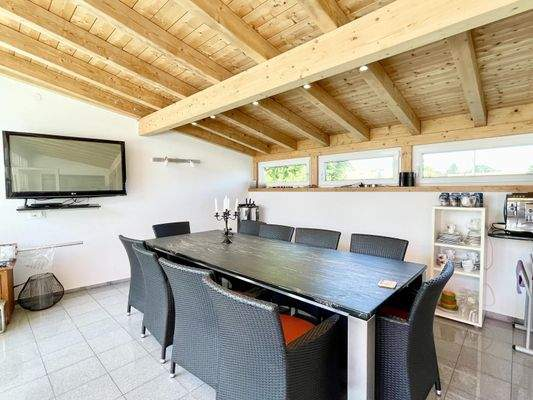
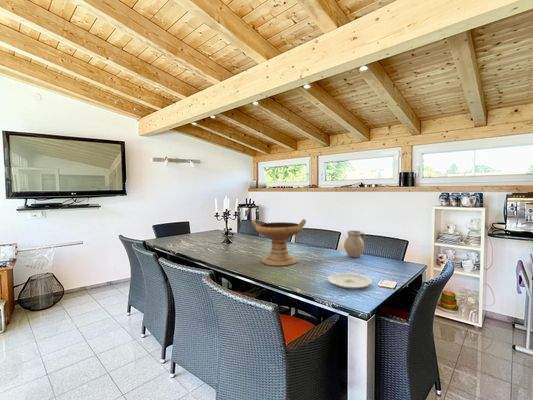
+ decorative bowl (279, 240)
+ pitcher (355, 243)
+ plate (349, 281)
